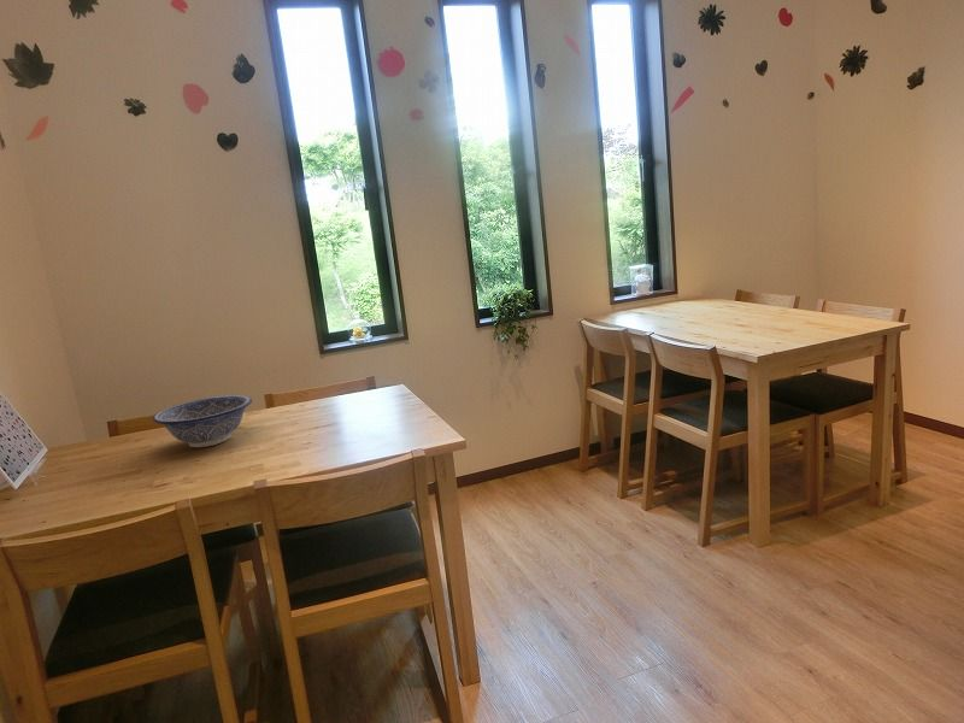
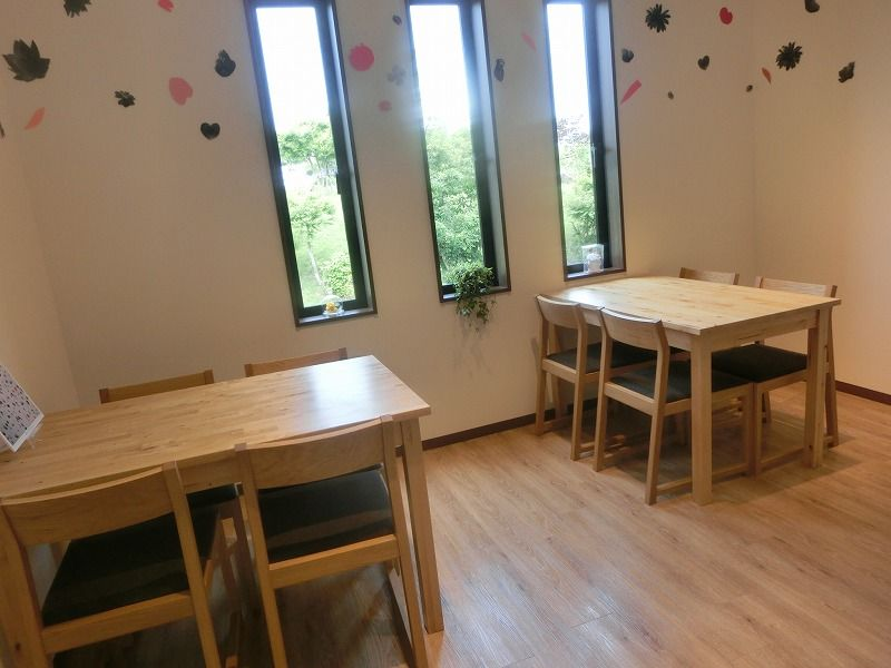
- decorative bowl (206, 424)
